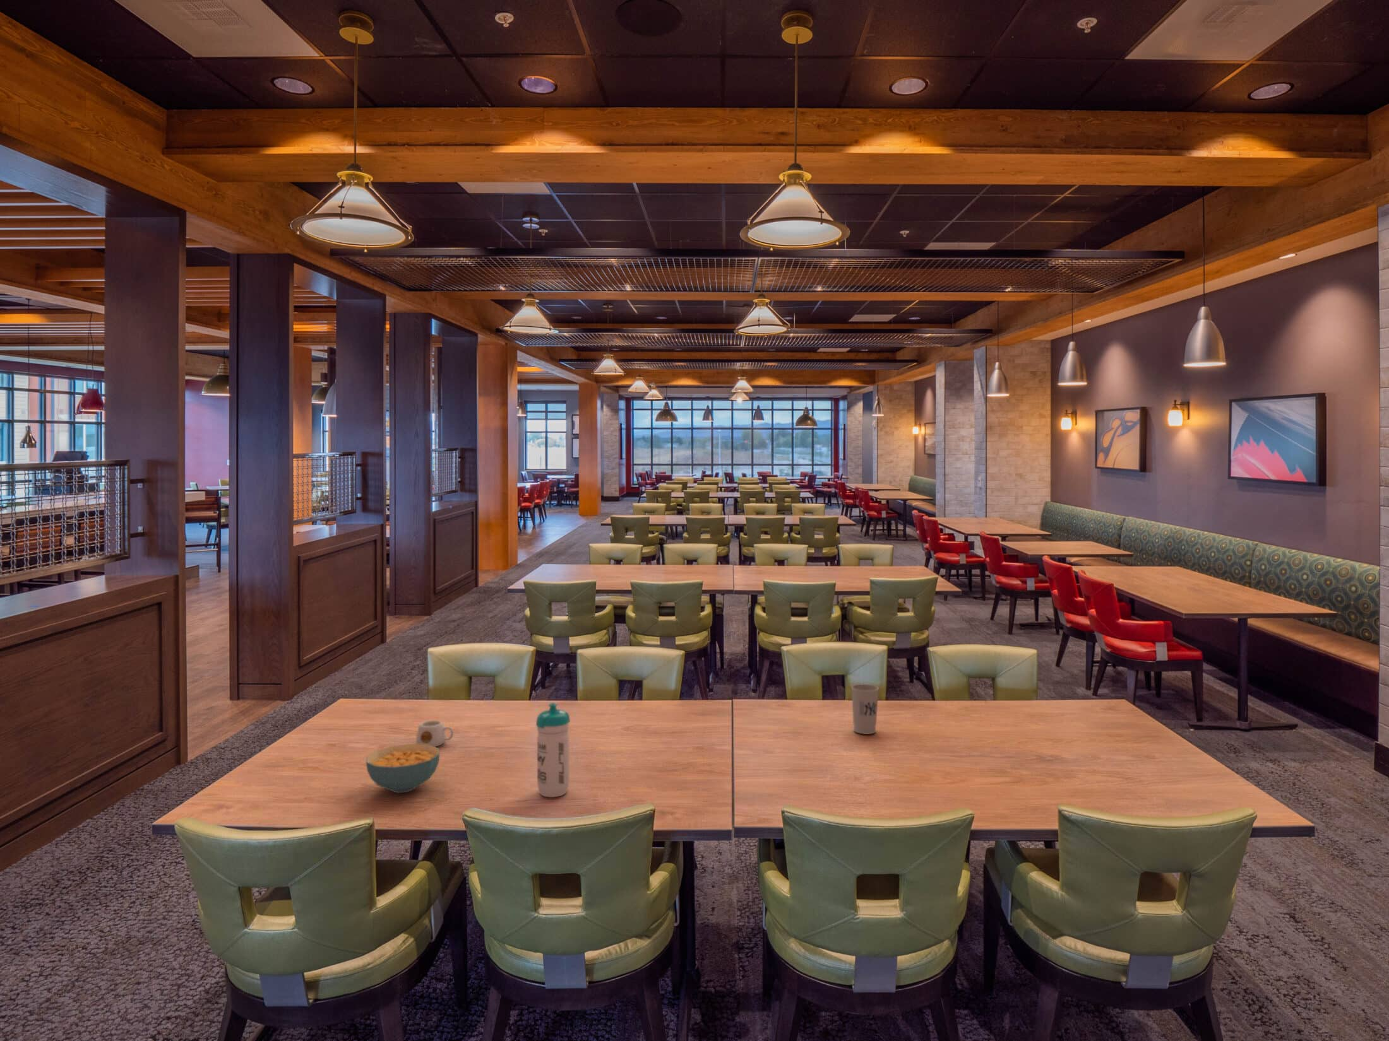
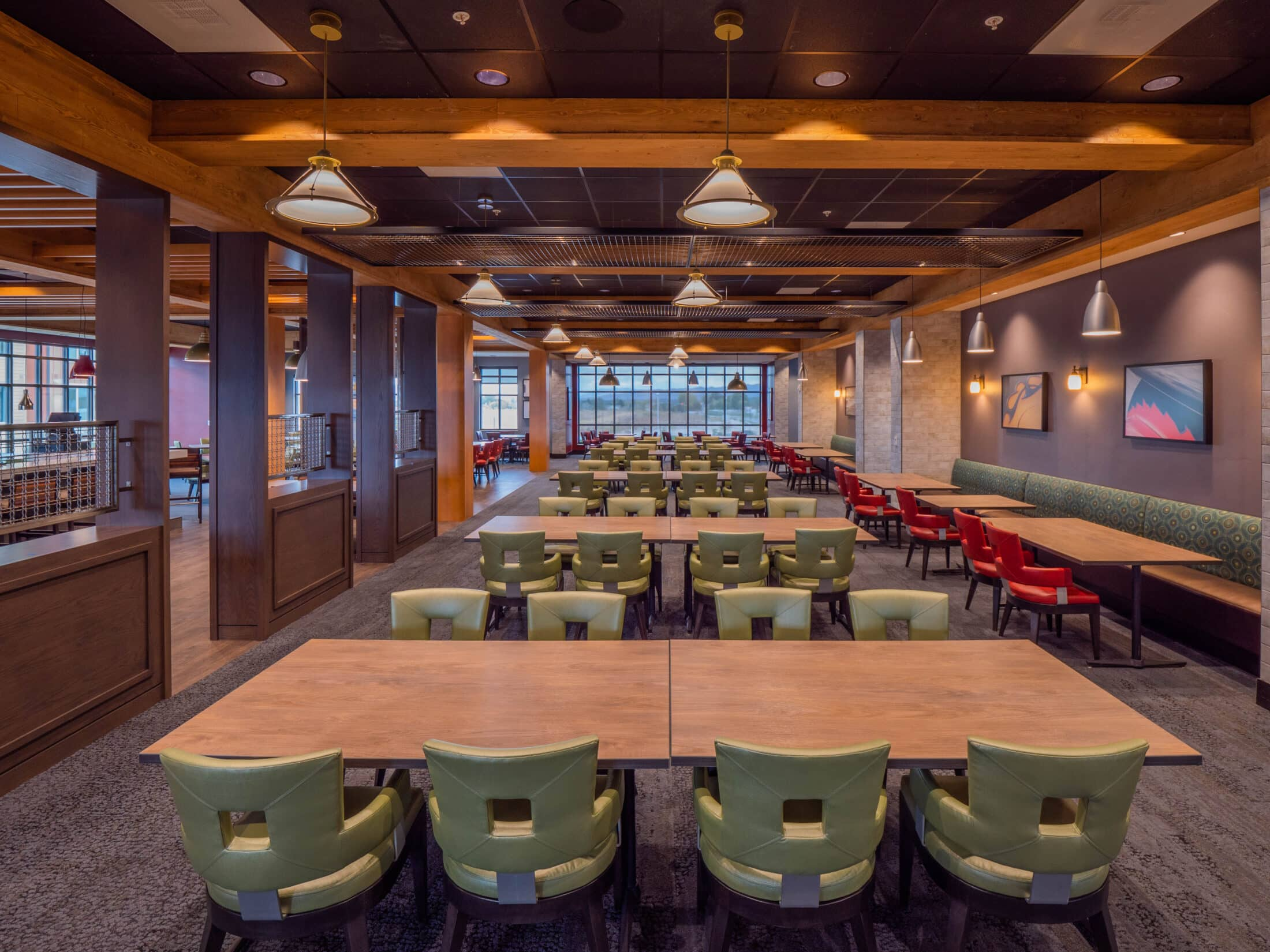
- mug (435, 734)
- cereal bowl (404, 772)
- cup (864, 710)
- water bottle (553, 748)
